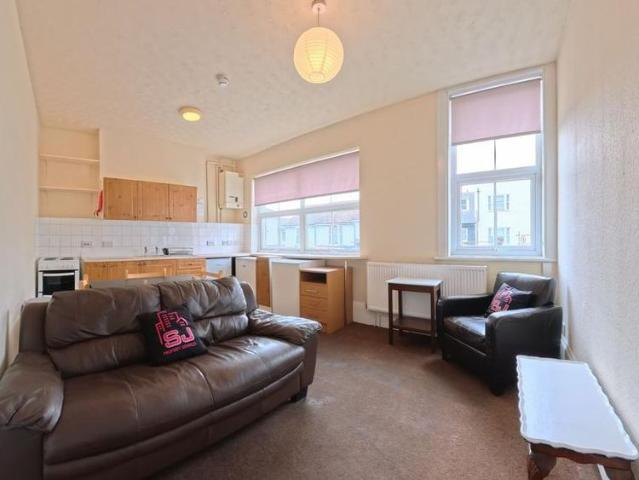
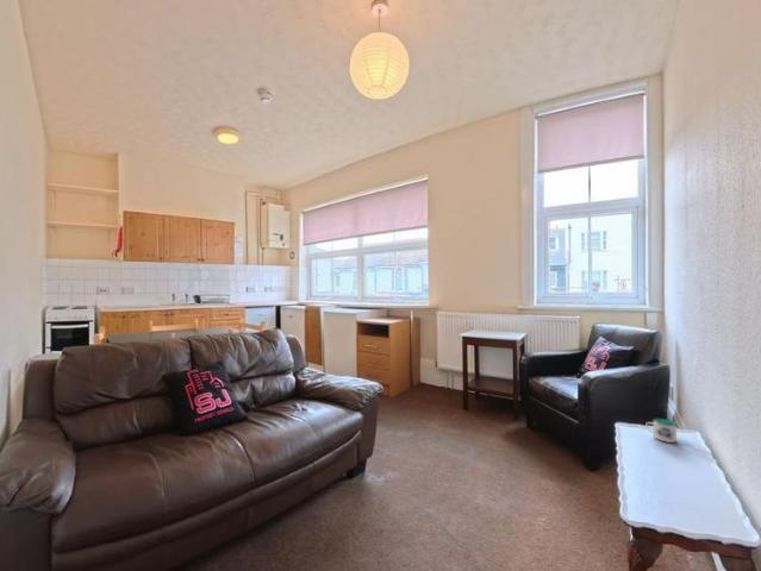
+ mug (661, 429)
